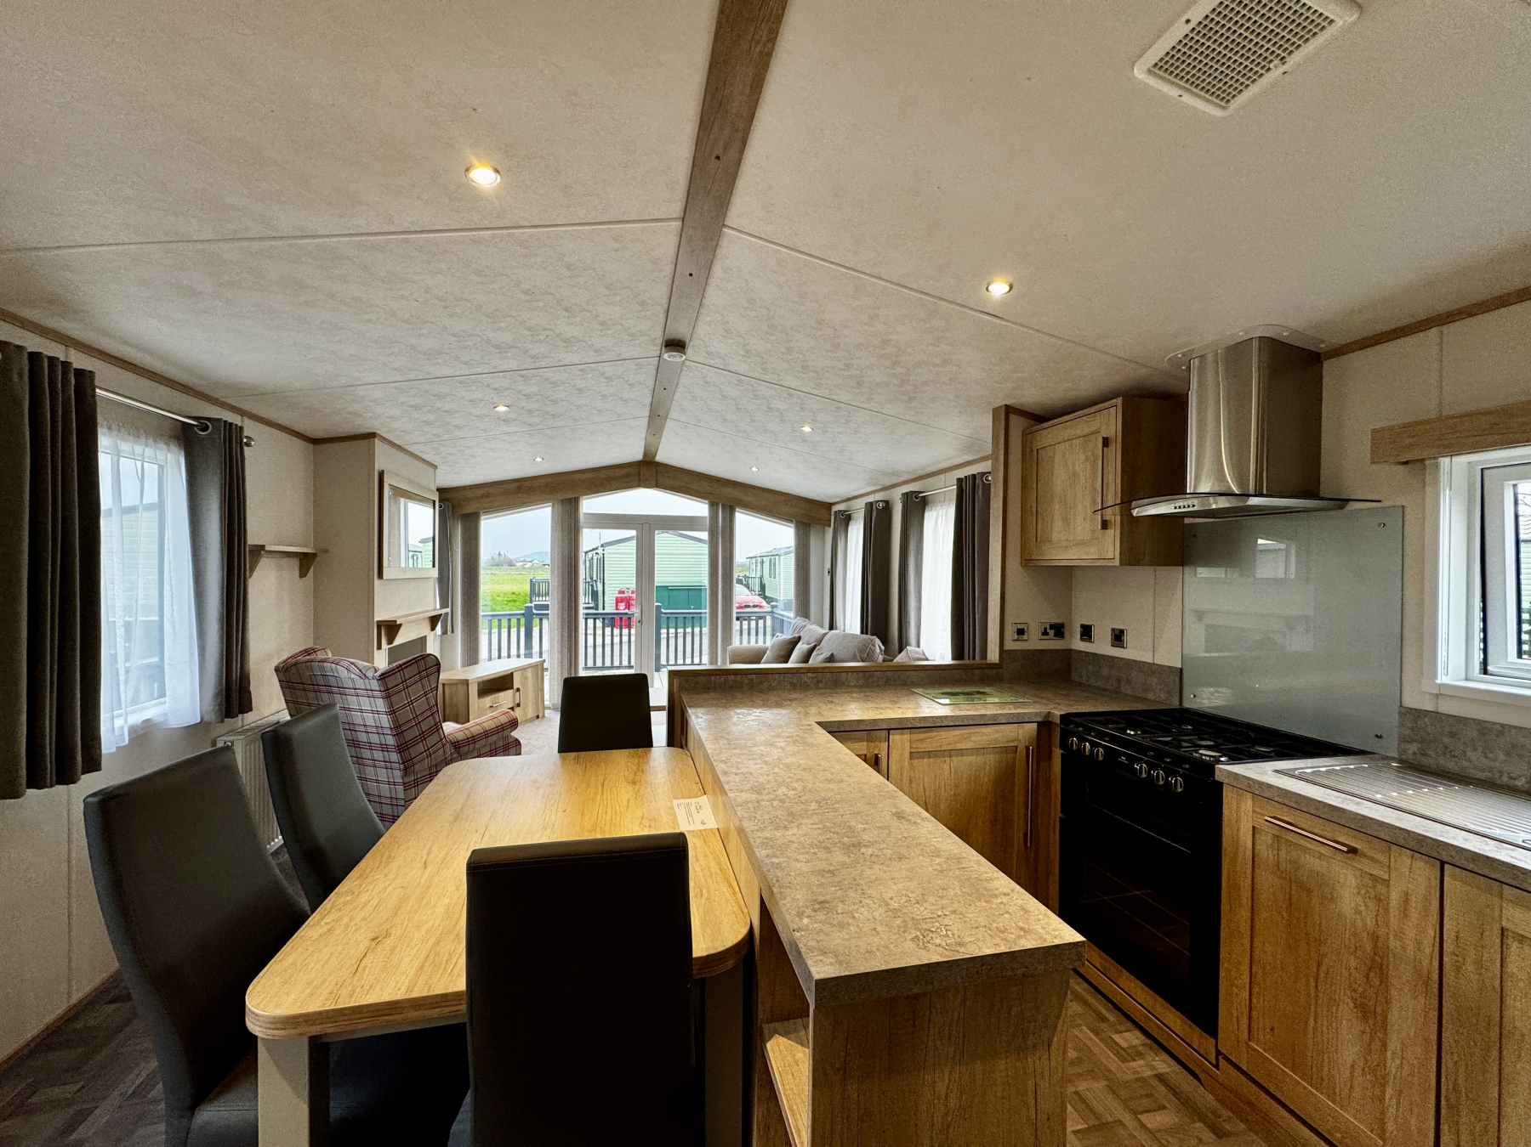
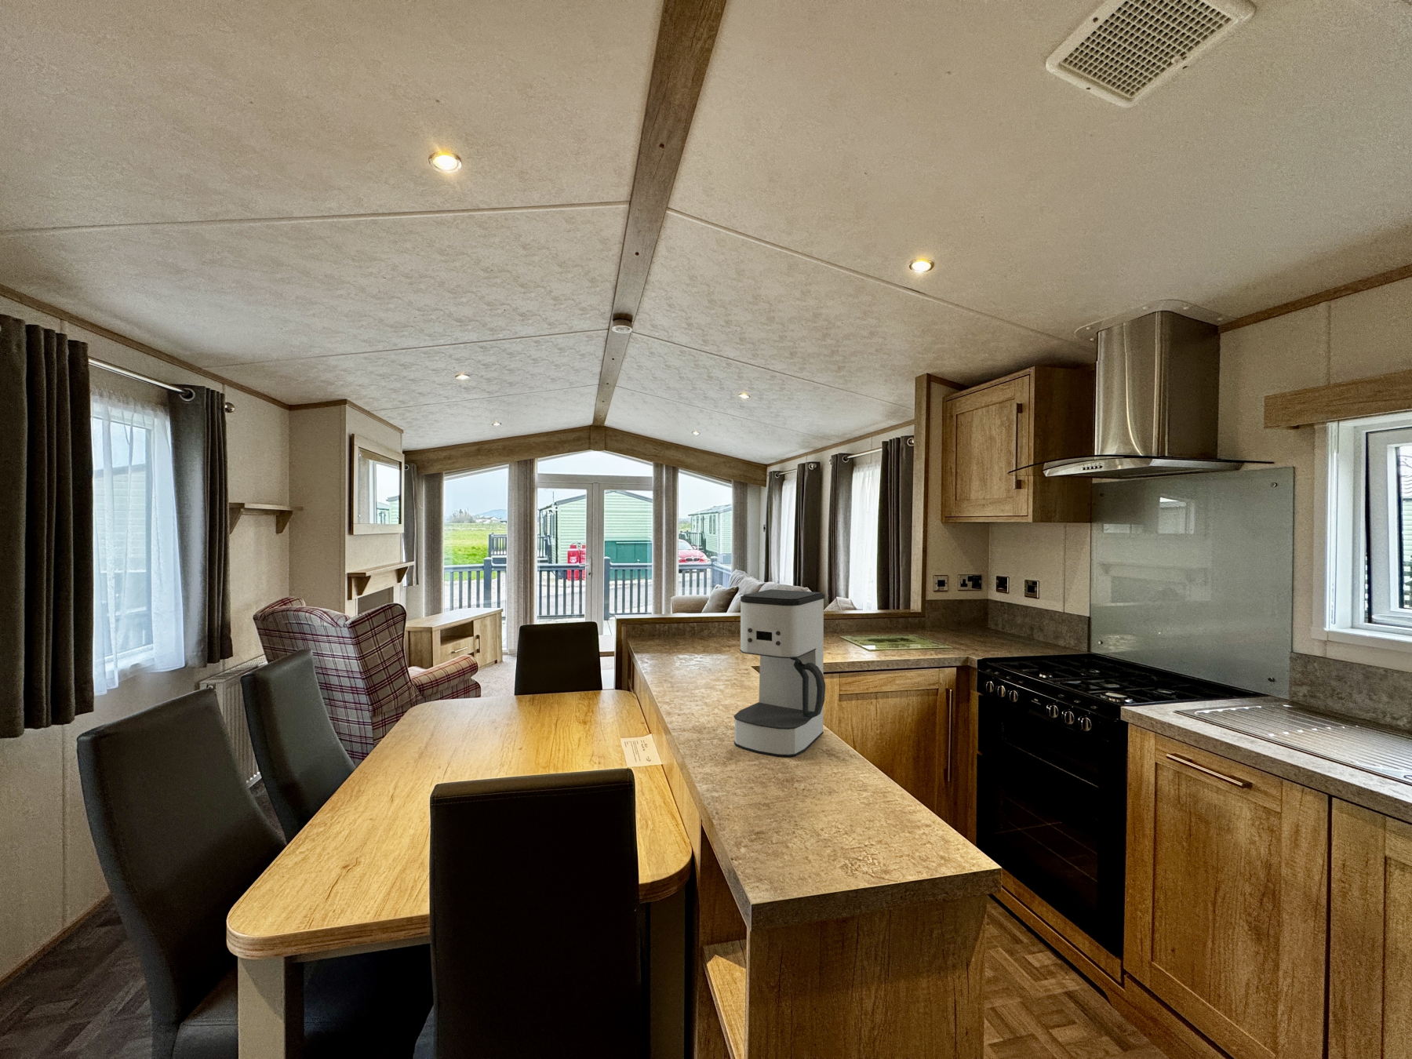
+ coffee maker (784, 667)
